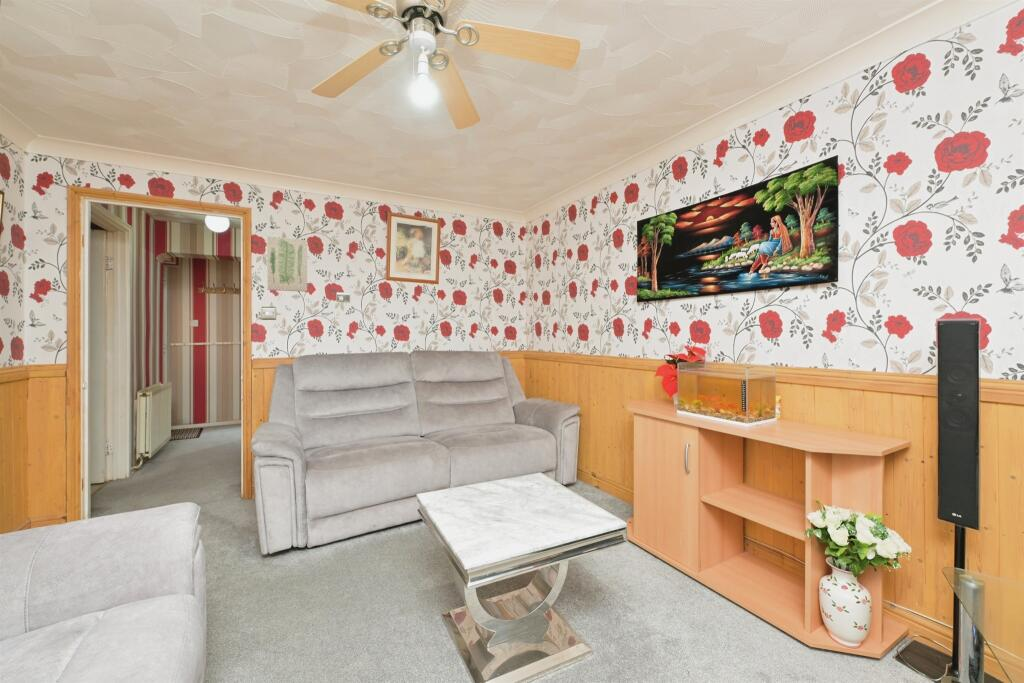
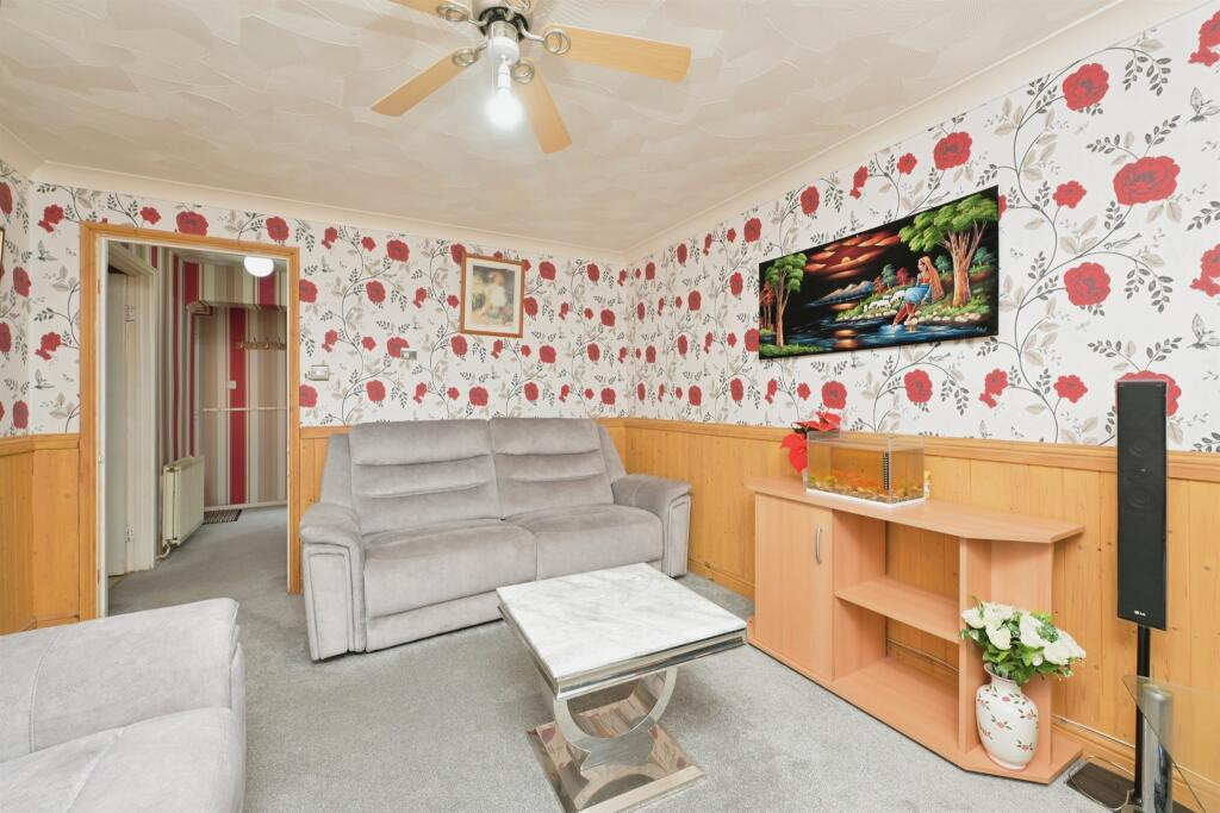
- wall art (287, 264)
